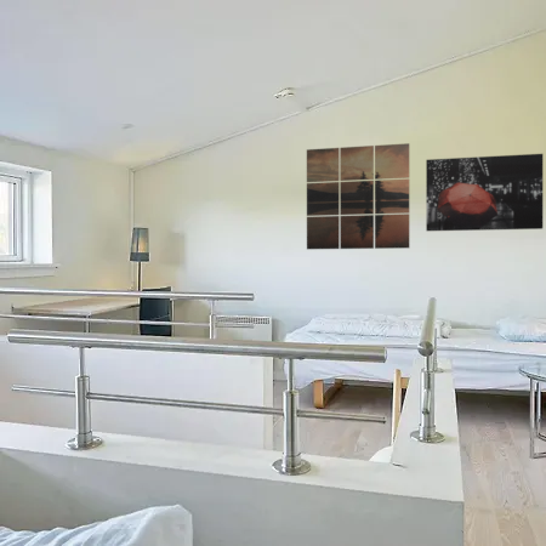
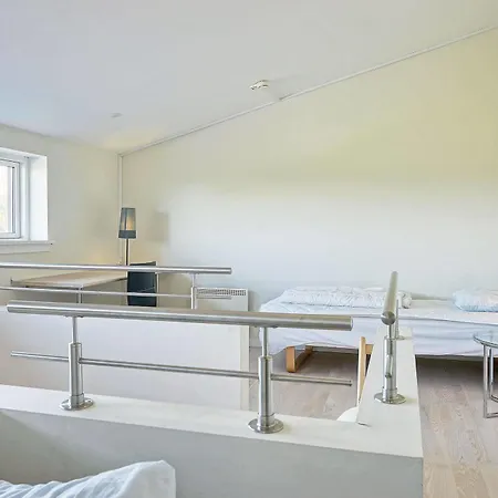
- wall art (483, 193)
- wall art (357, 198)
